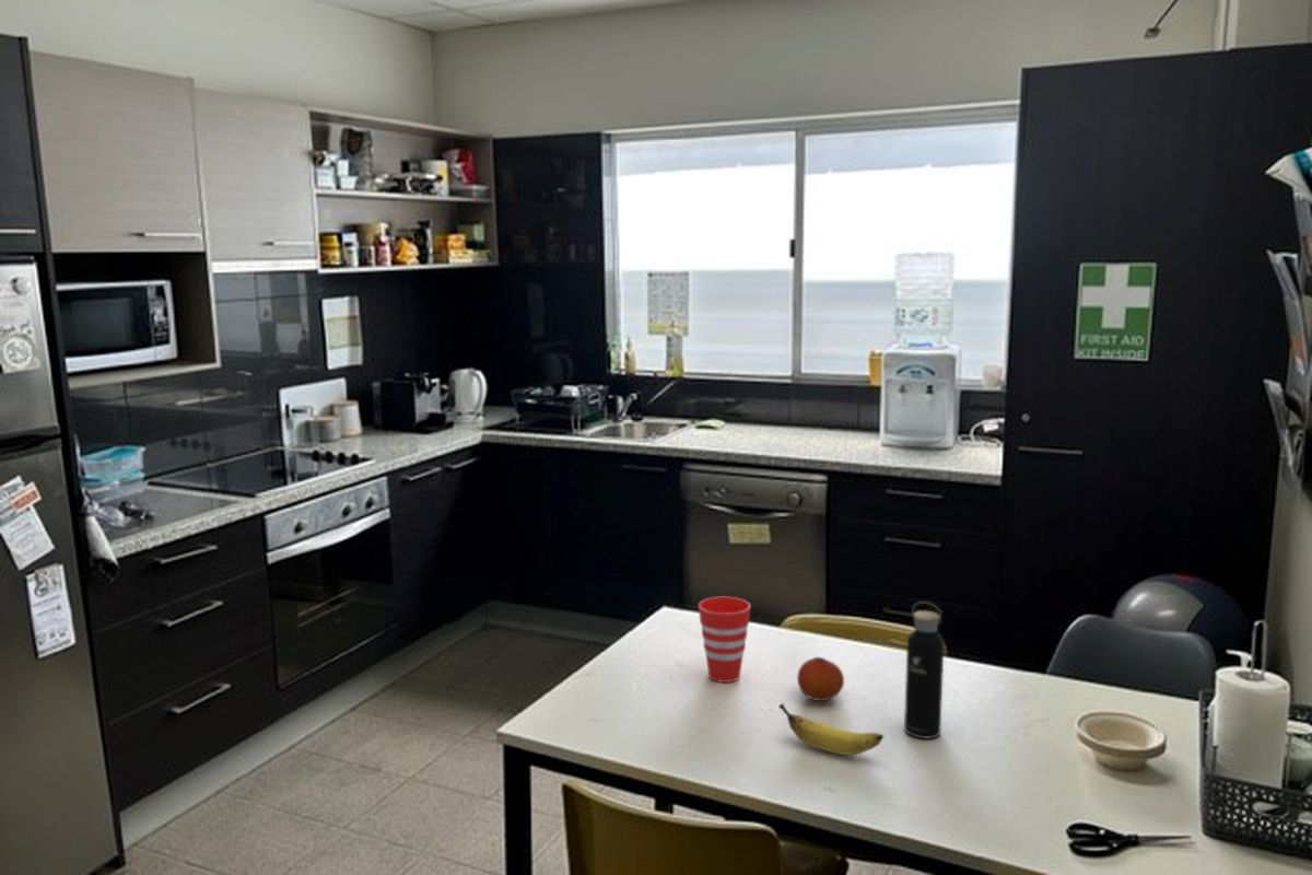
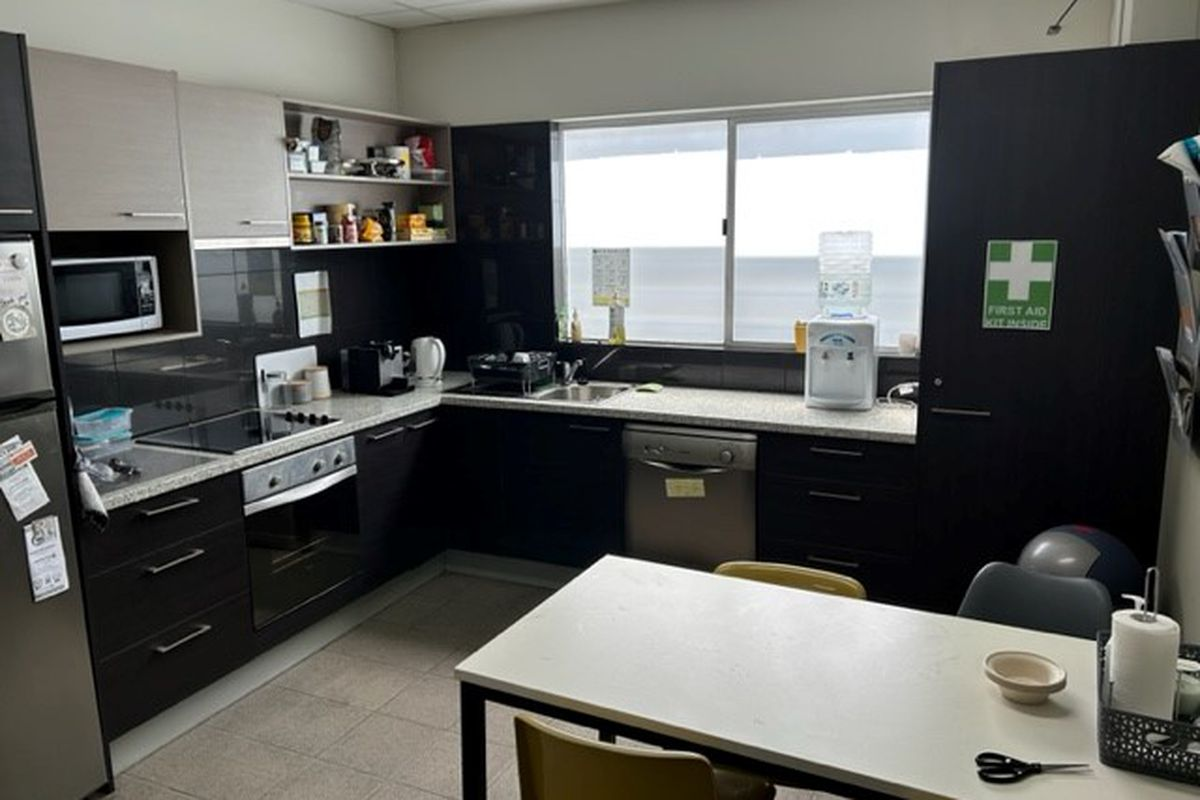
- cup (724, 640)
- banana (829, 732)
- fruit (820, 677)
- water bottle (924, 667)
